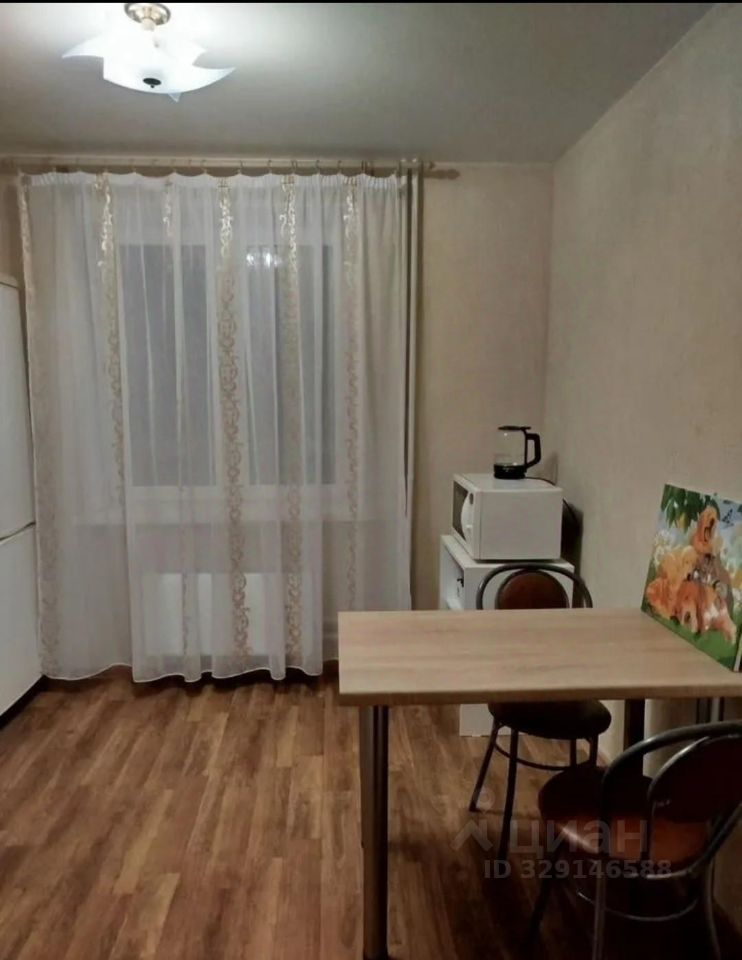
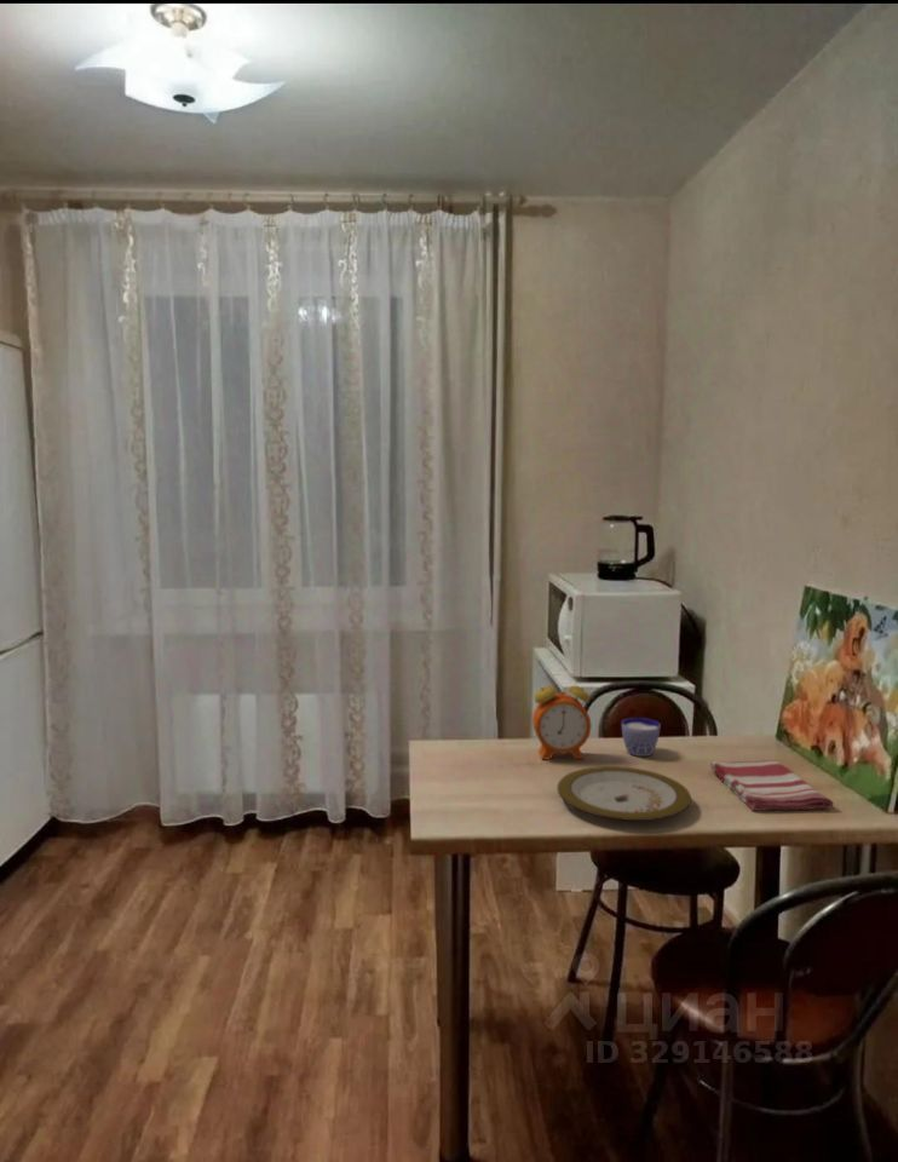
+ plate (622, 795)
+ alarm clock (562, 714)
+ dish towel (766, 782)
+ cup (638, 736)
